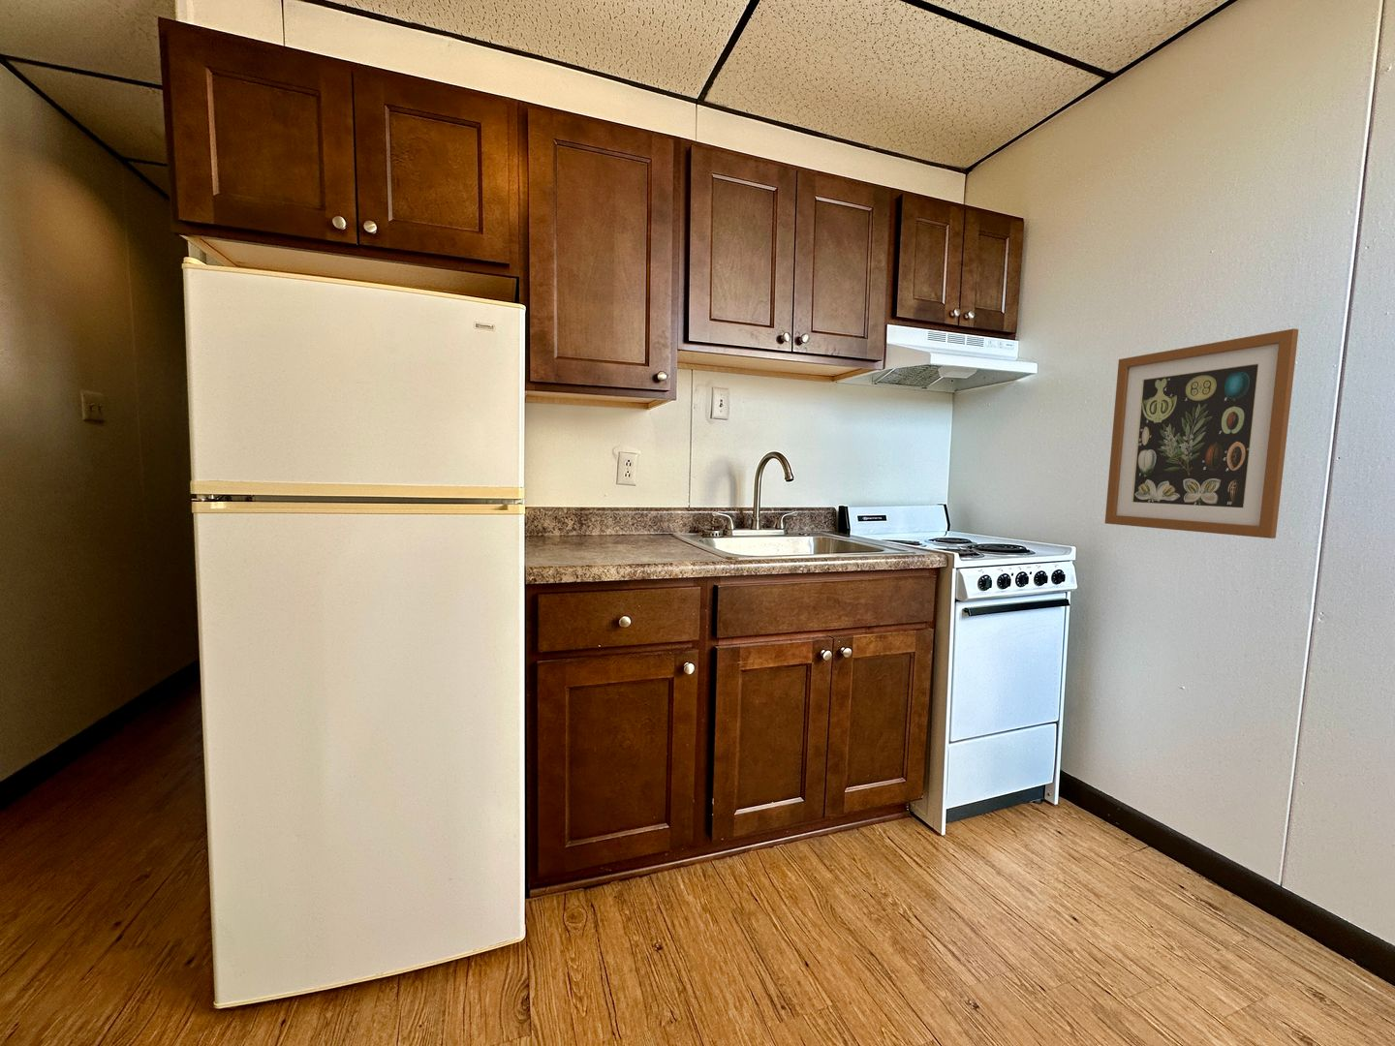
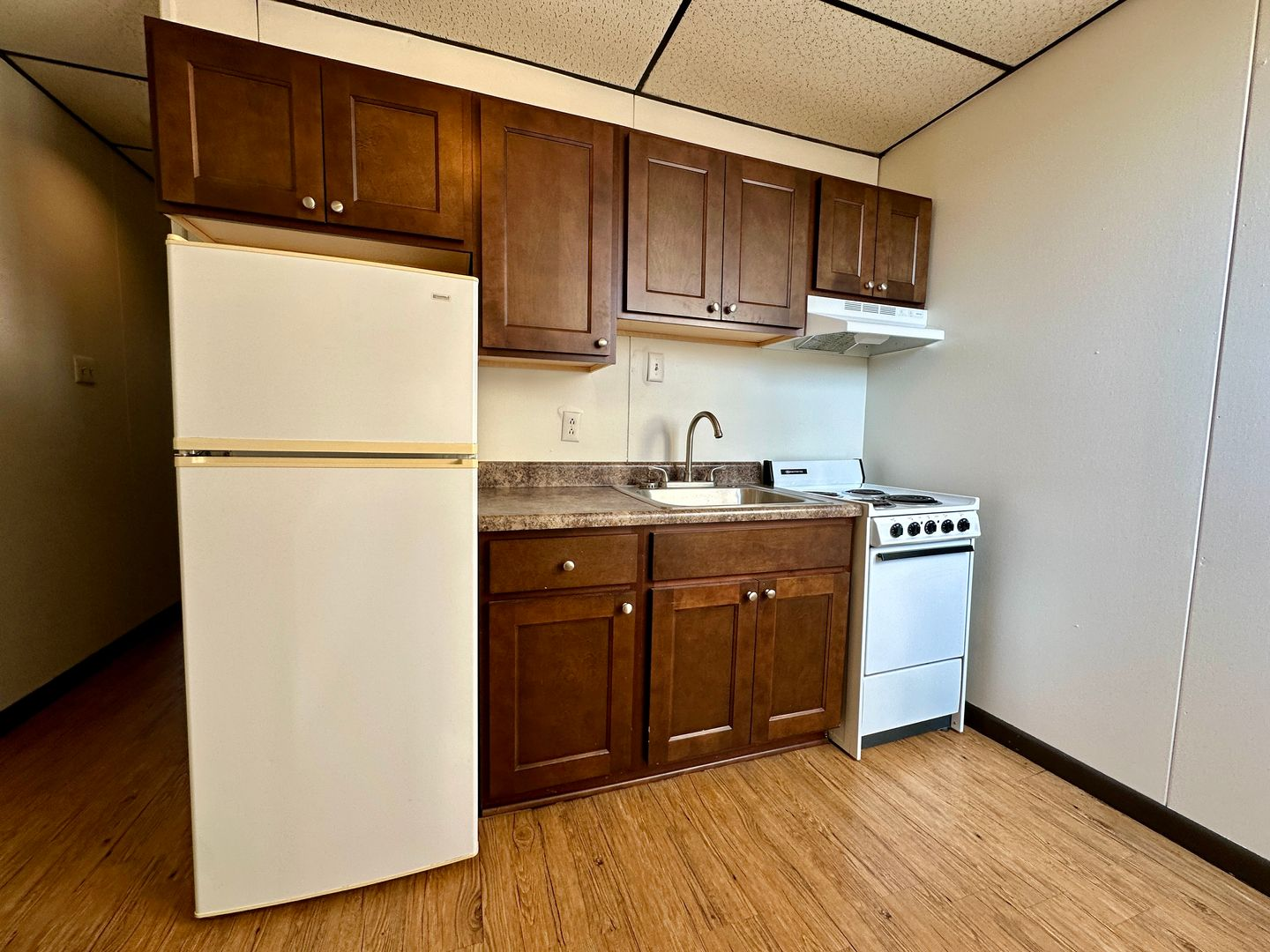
- wall art (1188, 438)
